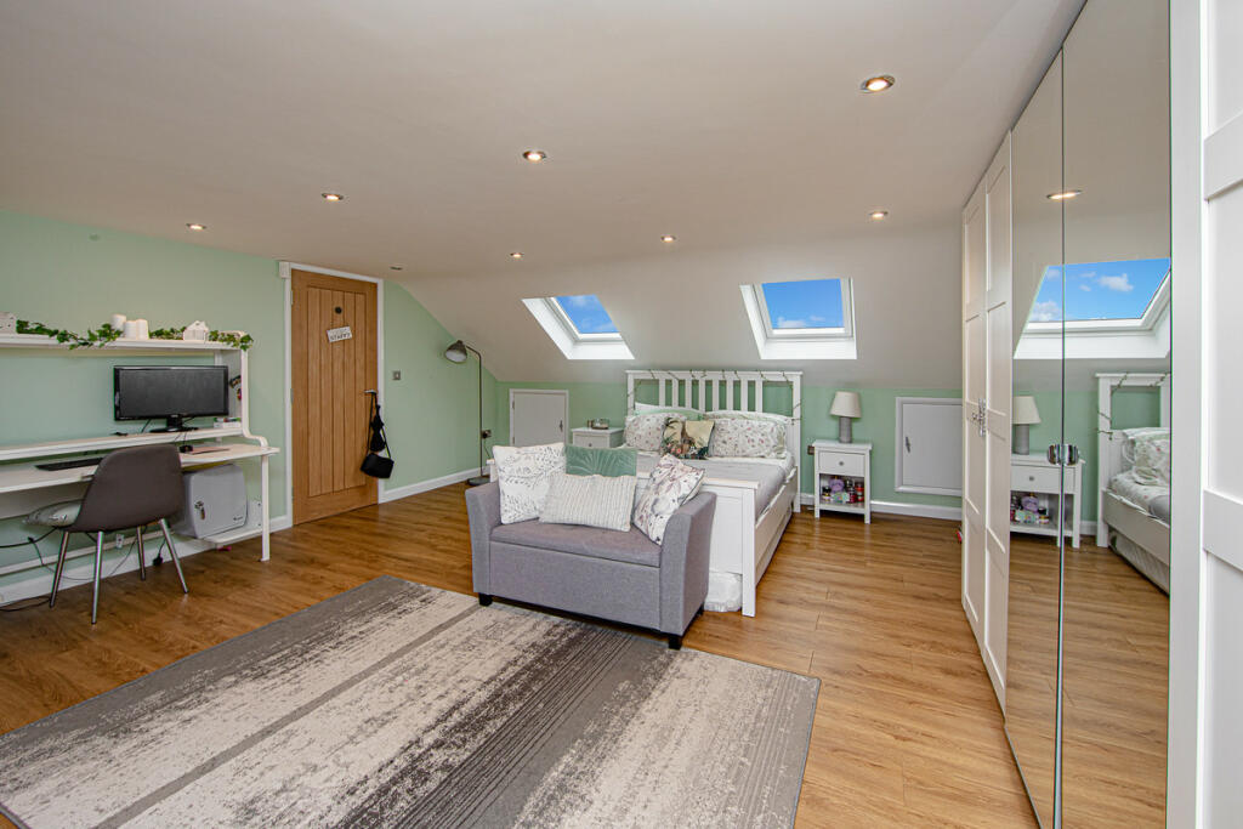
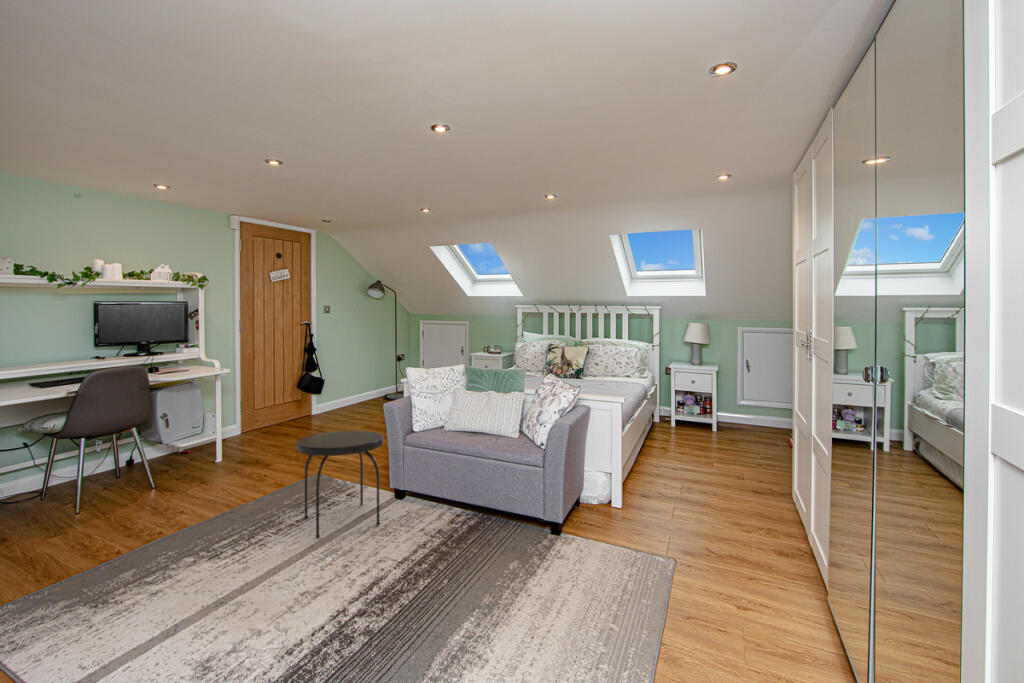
+ side table (360, 480)
